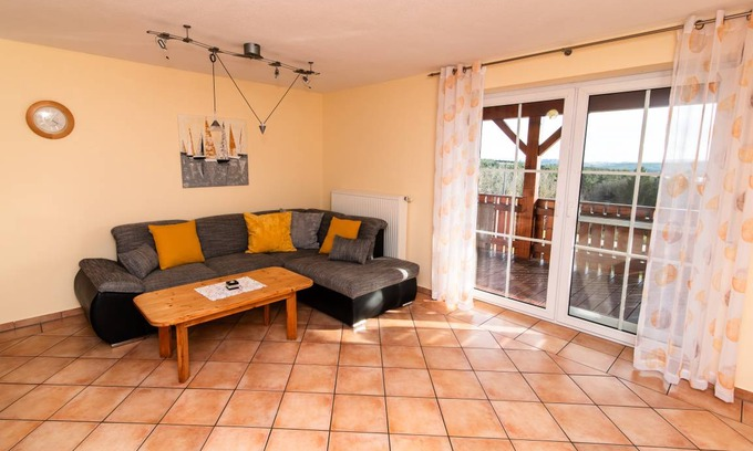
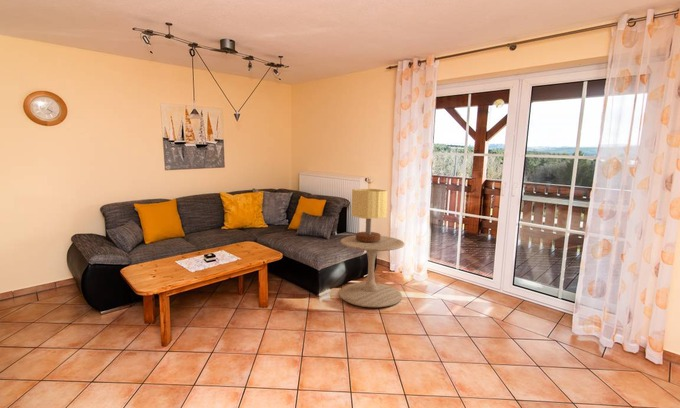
+ side table (371, 268)
+ table lamp (368, 214)
